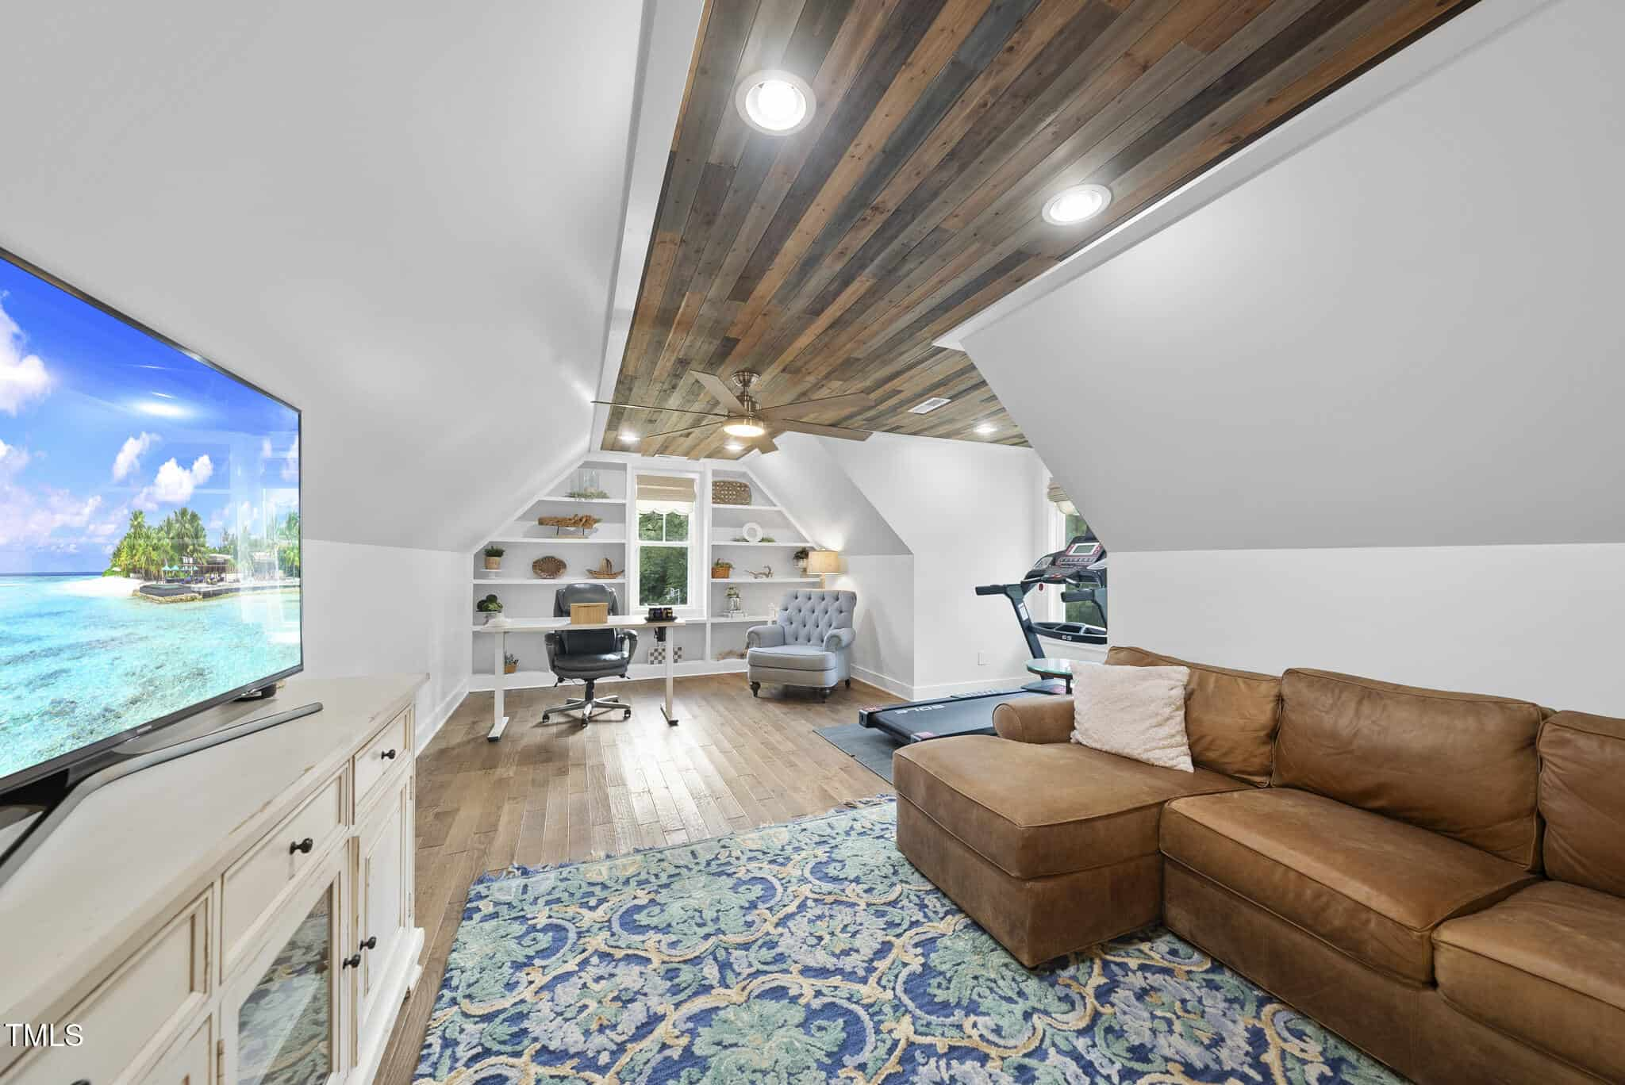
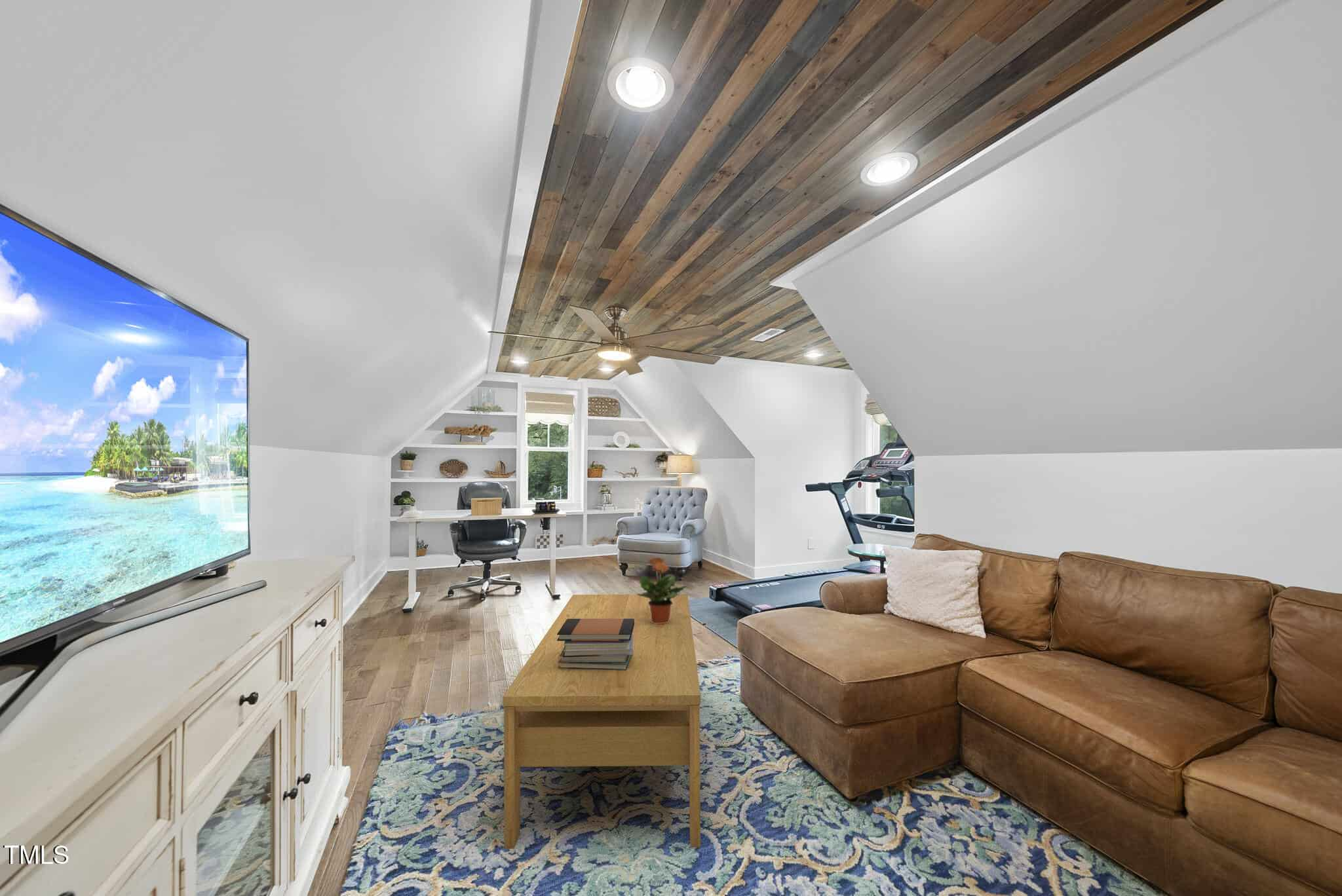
+ potted plant (659, 589)
+ coffee table (620, 687)
+ book stack (598, 643)
